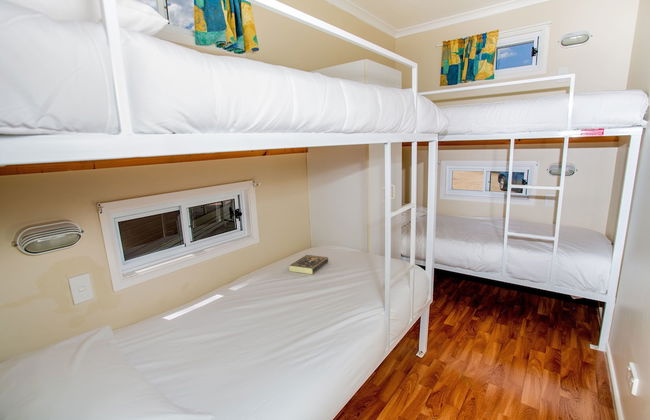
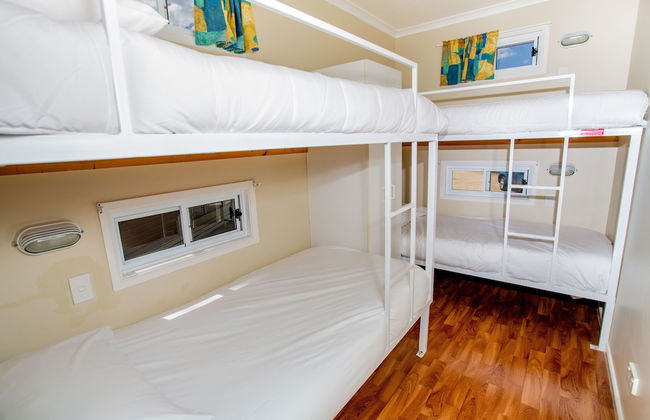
- book (309, 263)
